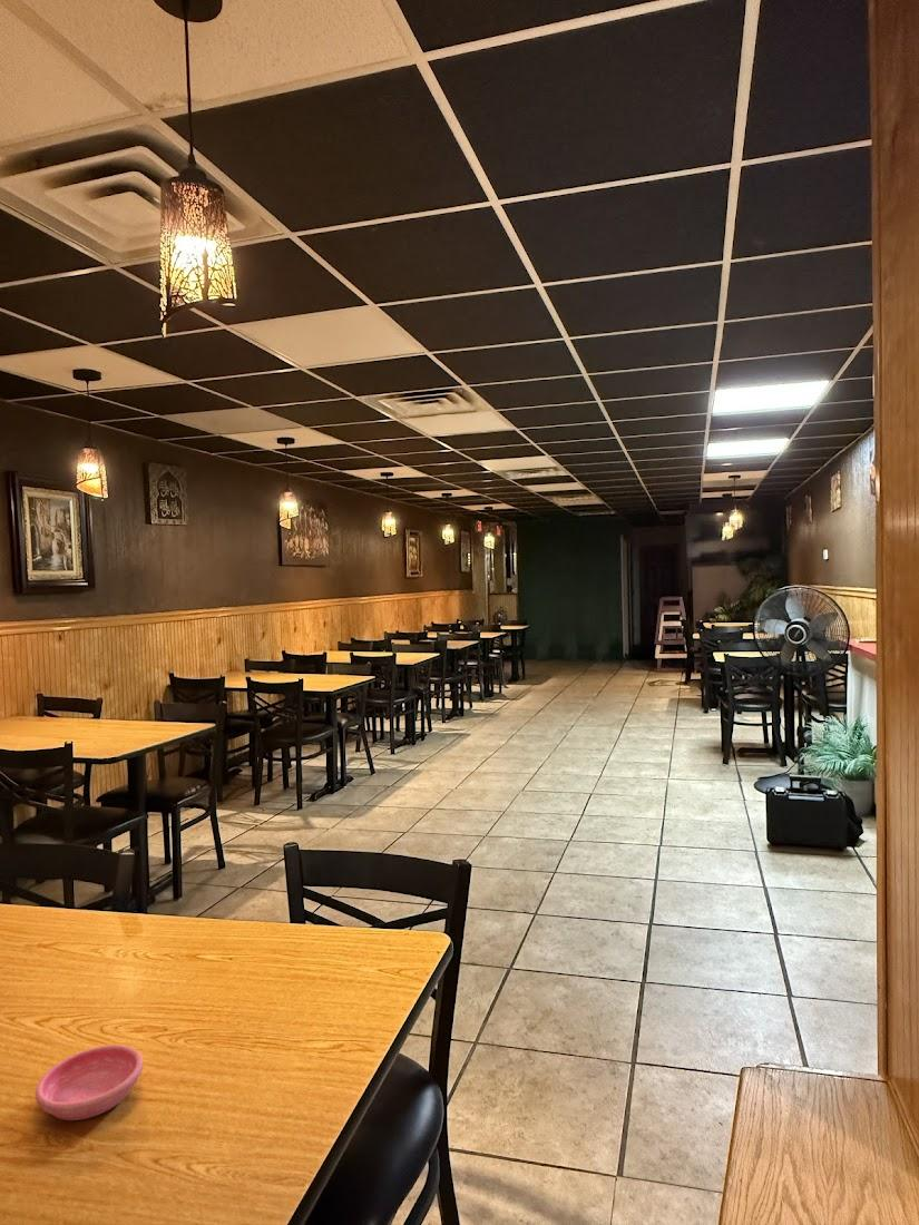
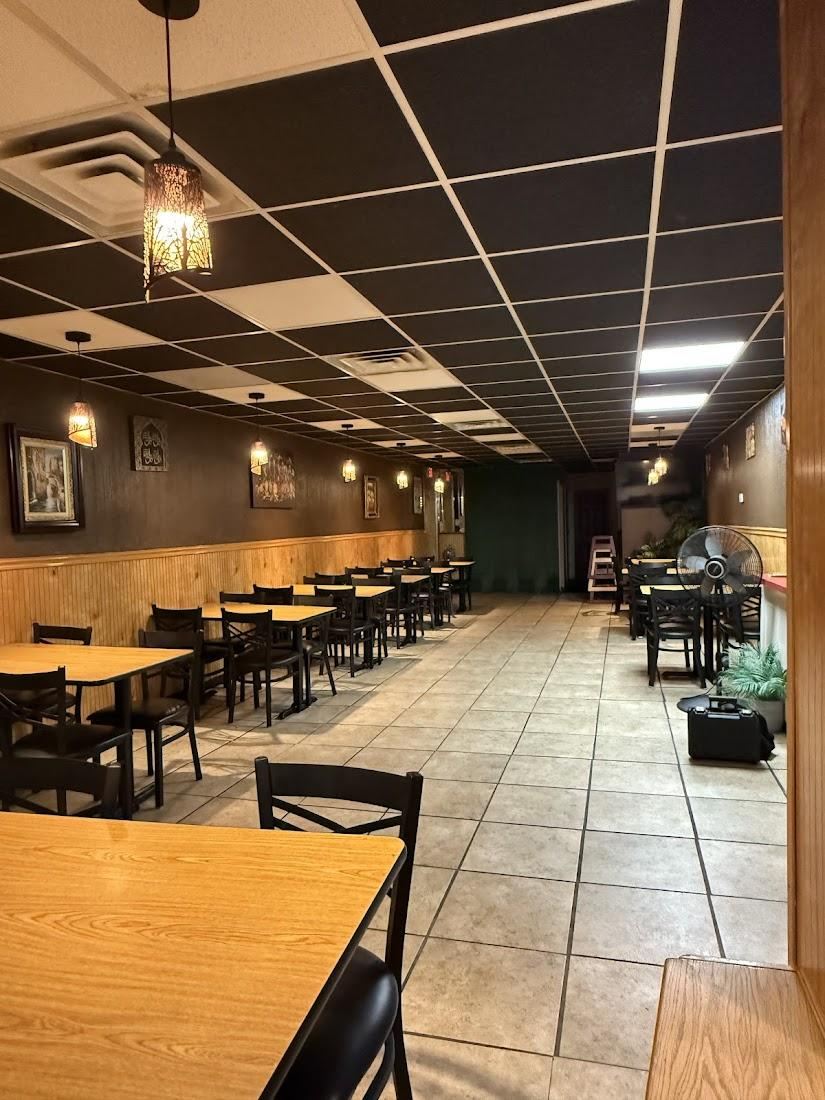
- saucer (90, 1084)
